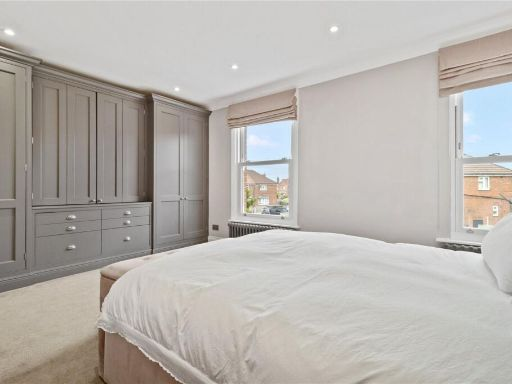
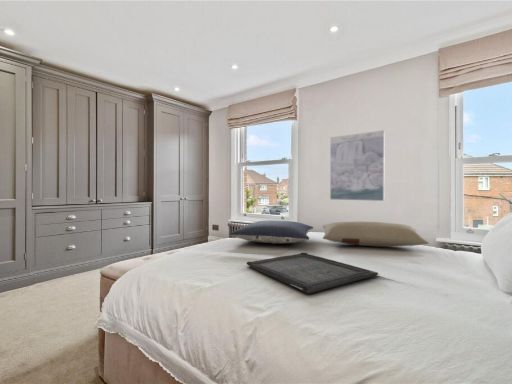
+ pillow (369, 233)
+ serving tray (307, 268)
+ pillow (275, 231)
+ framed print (355, 167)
